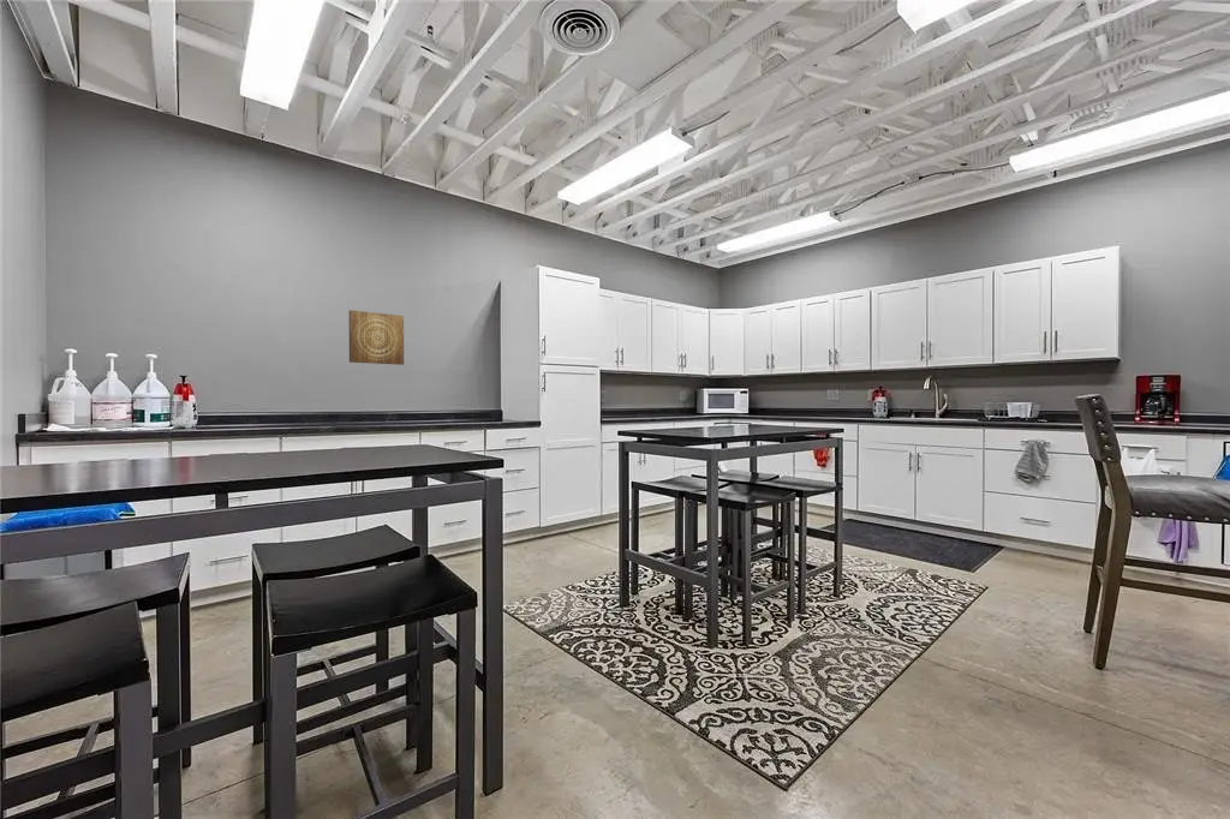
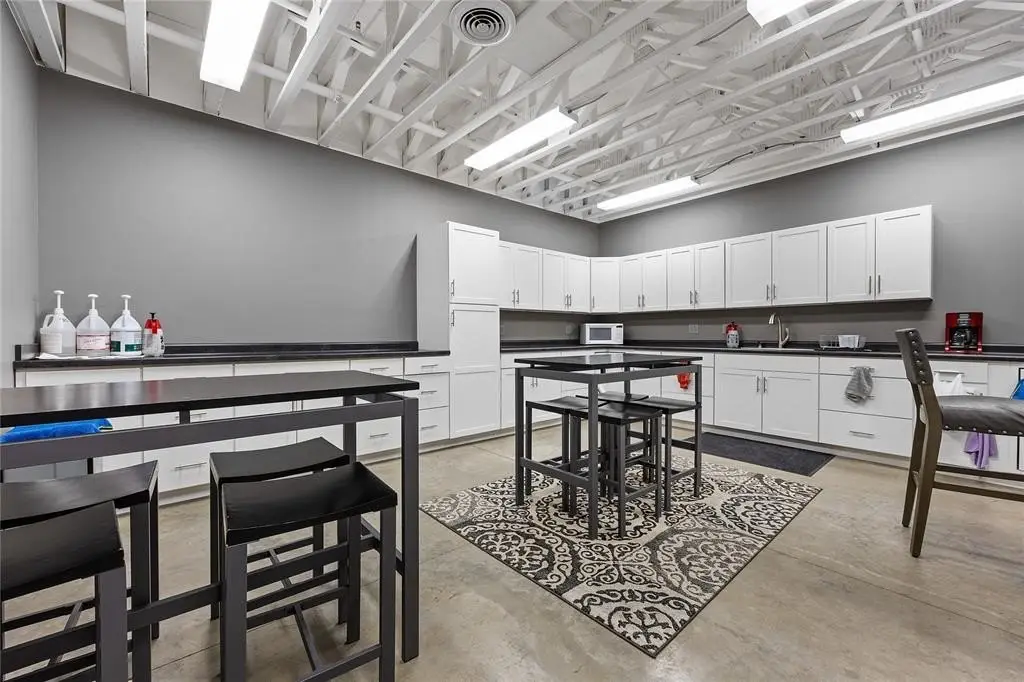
- wall art (377, 337)
